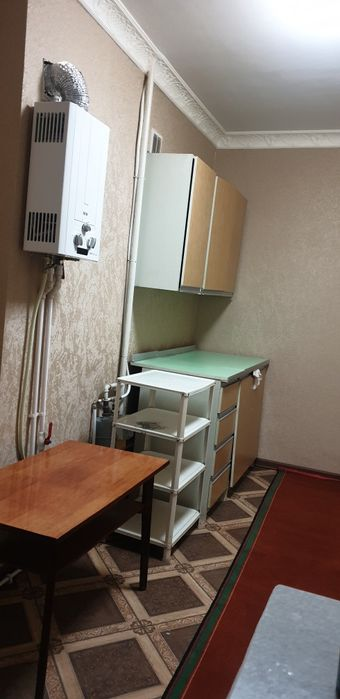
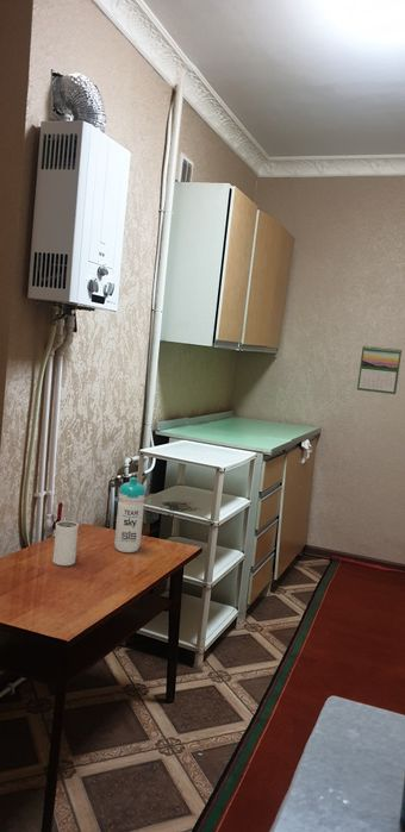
+ calendar (379, 369)
+ mug (67, 540)
+ water bottle (130, 513)
